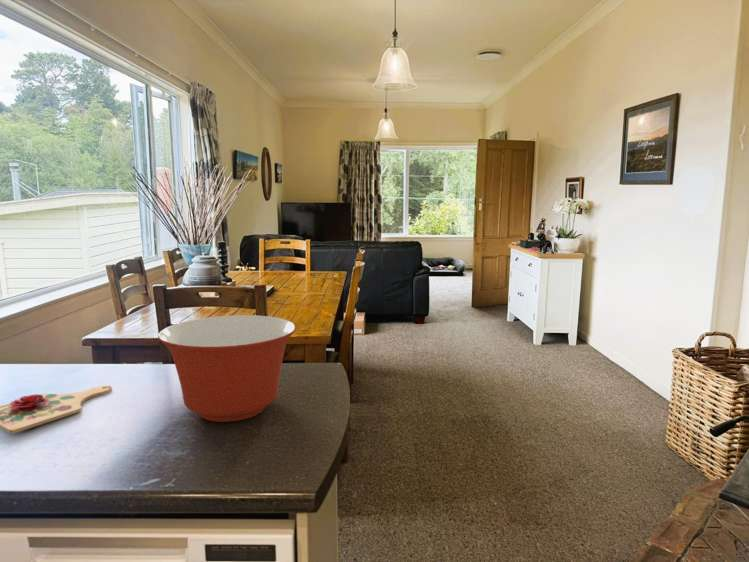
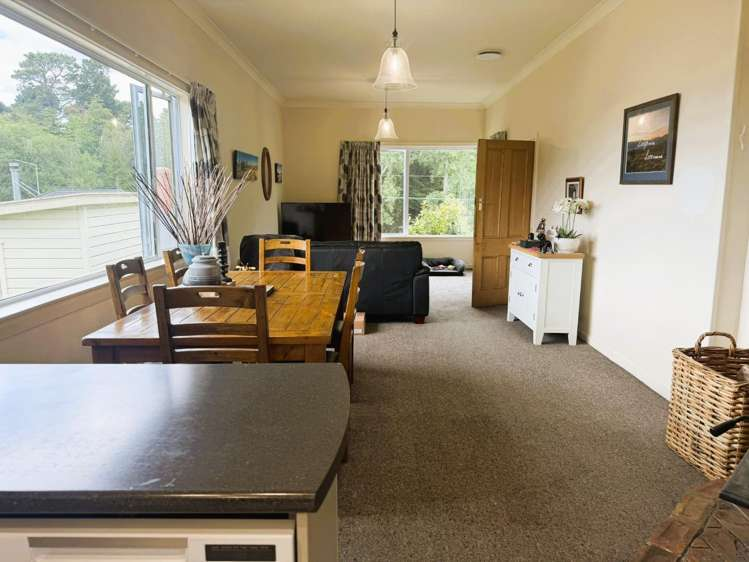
- cutting board (56, 399)
- mixing bowl (230, 369)
